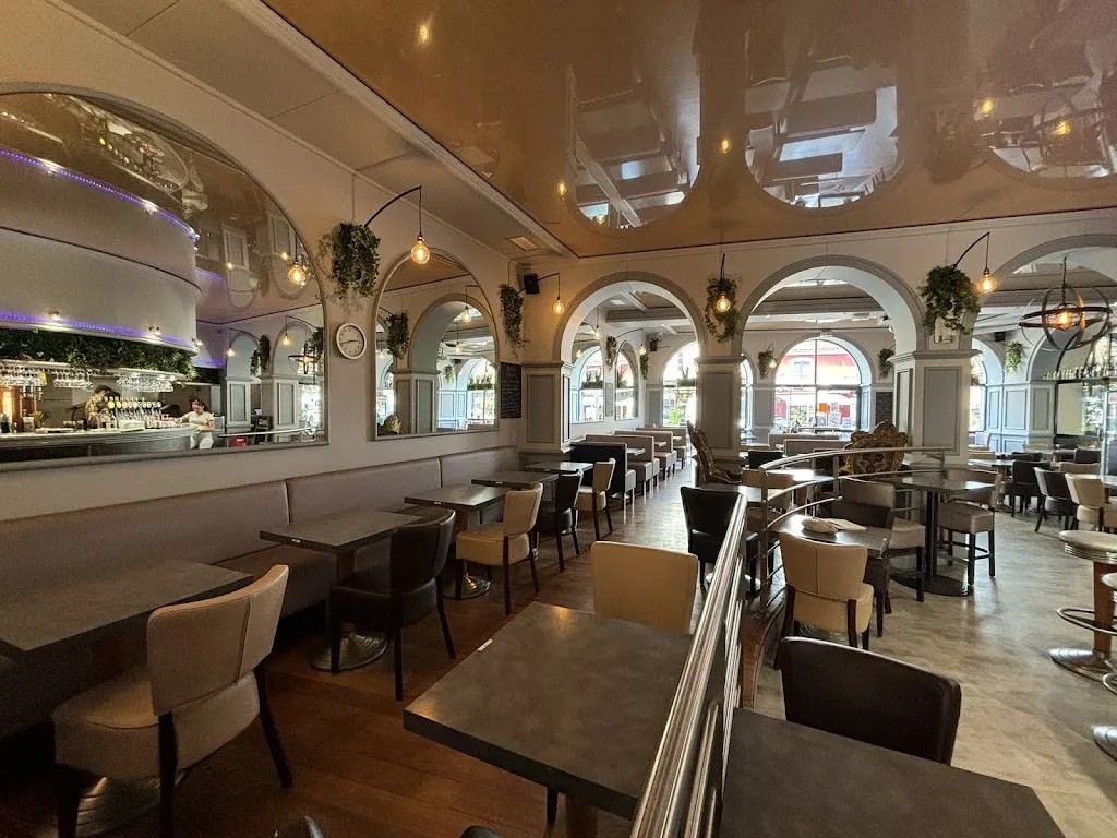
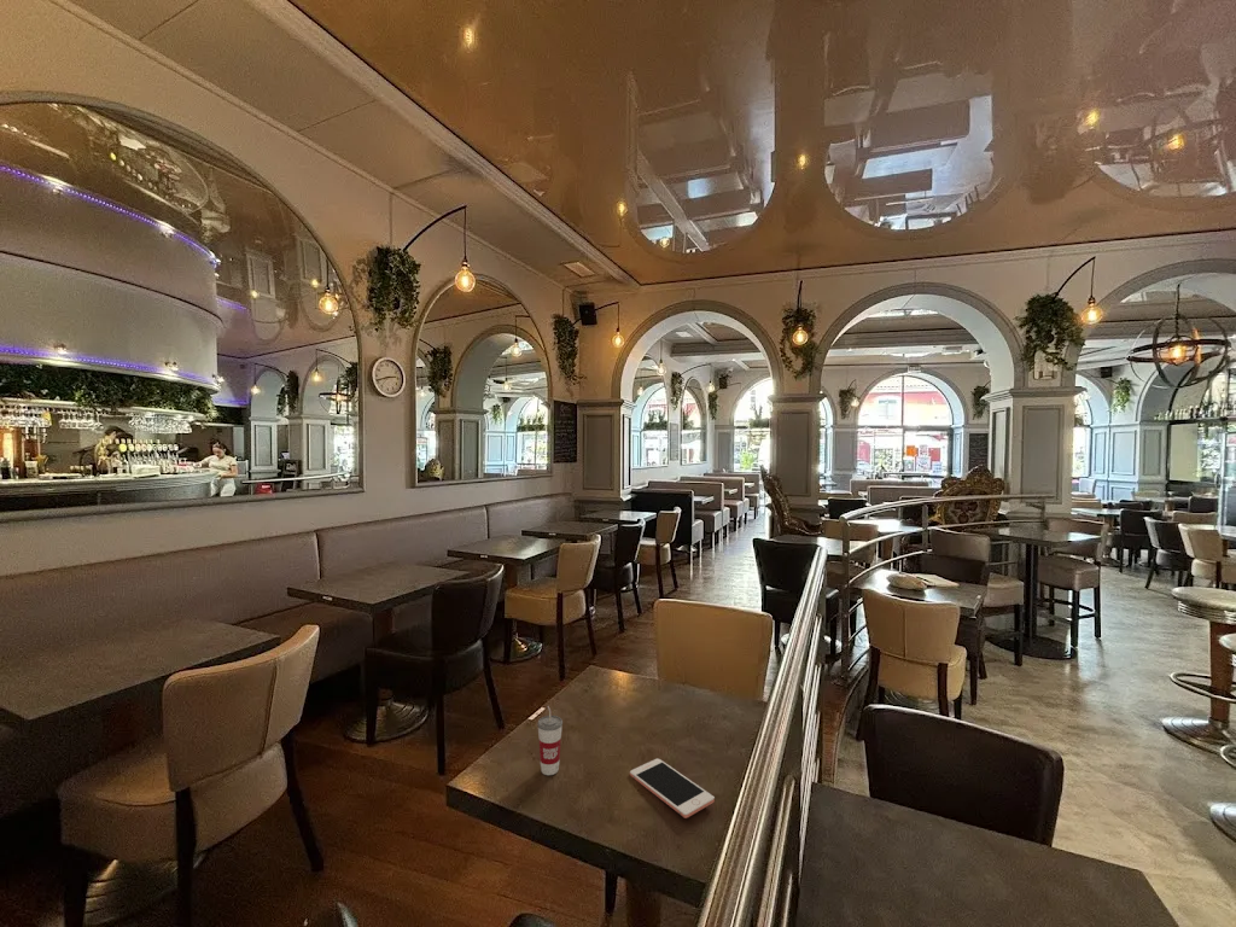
+ cell phone (670, 786)
+ cup (549, 736)
